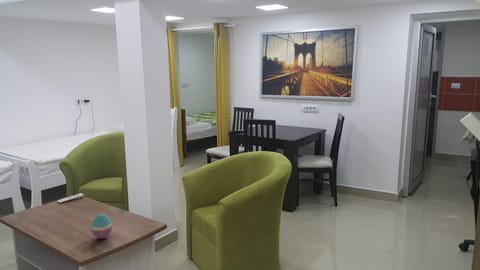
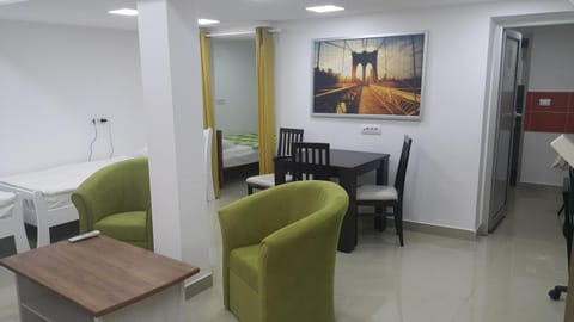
- decorative egg (101, 226)
